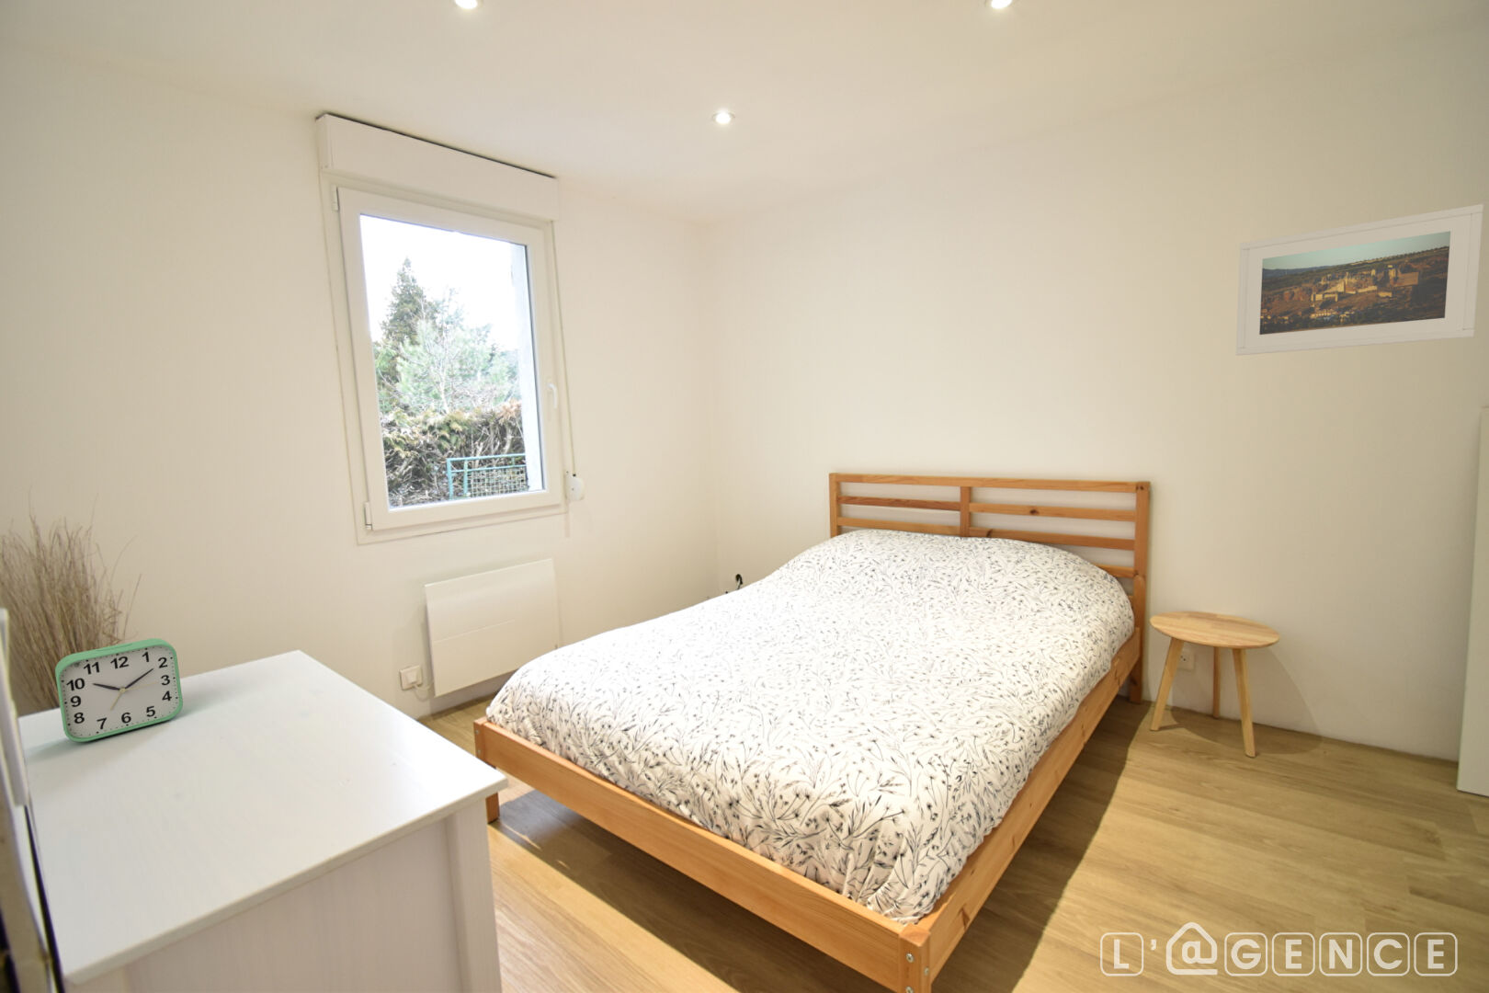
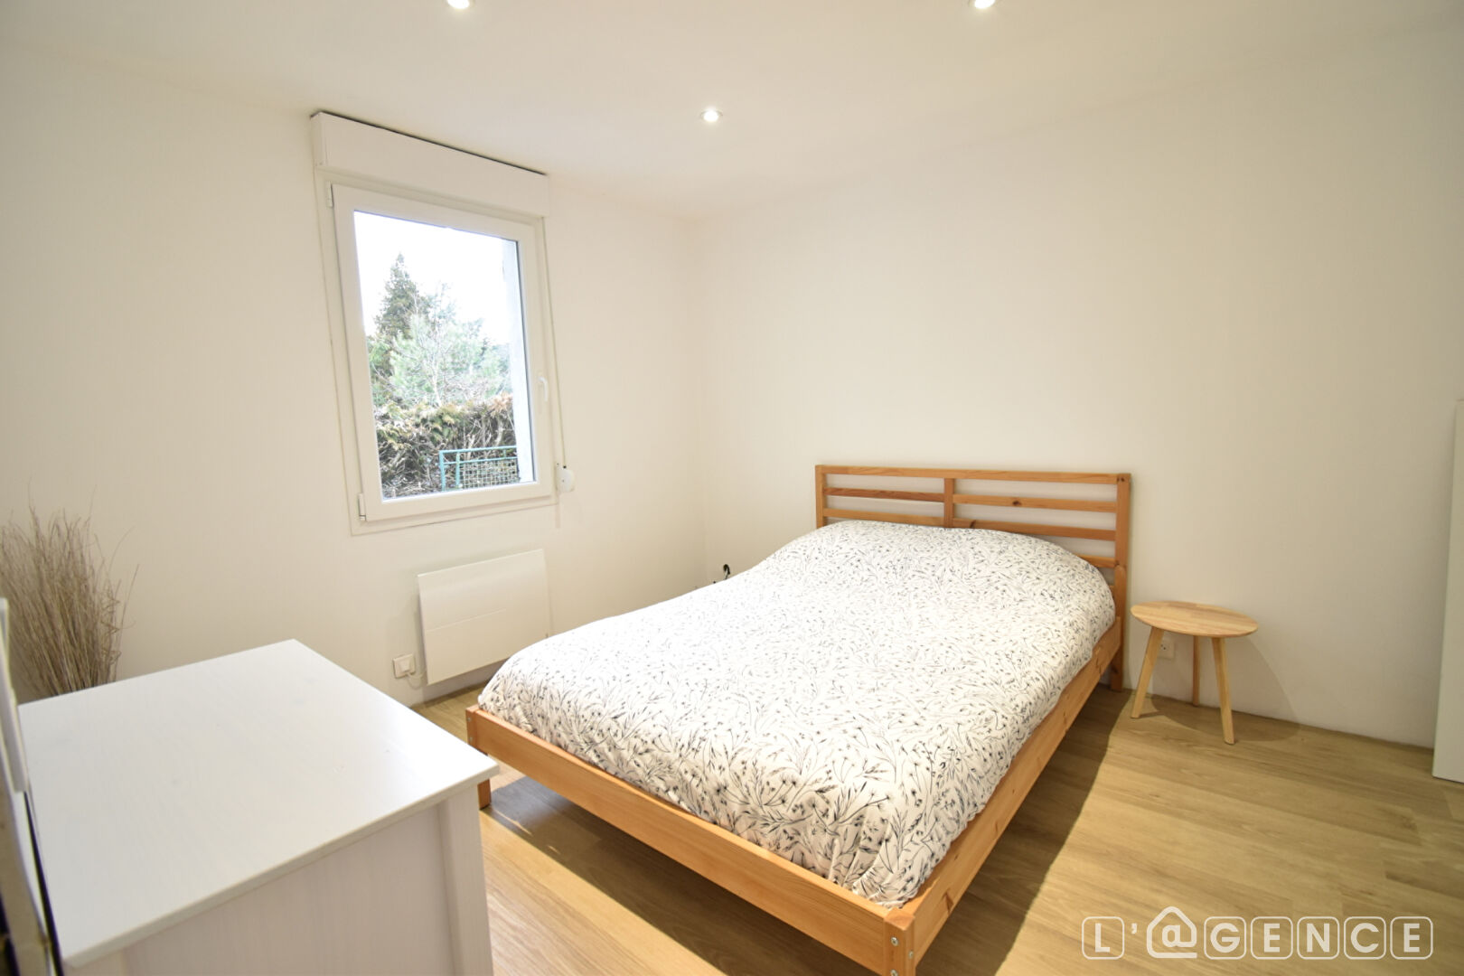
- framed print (1347, 287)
- alarm clock (121, 687)
